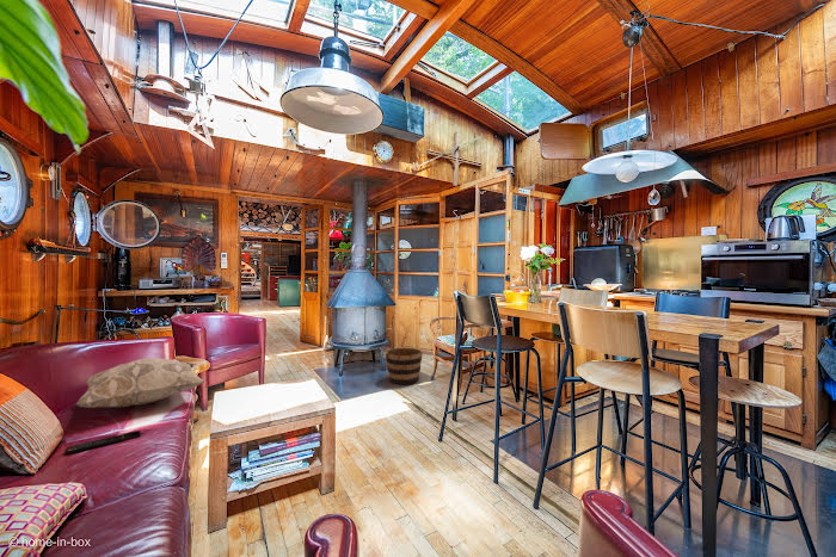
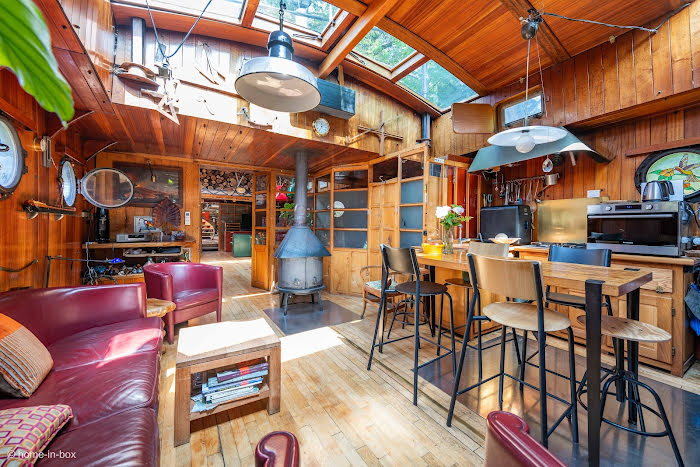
- remote control (104, 441)
- decorative pillow (145, 380)
- bucket (404, 365)
